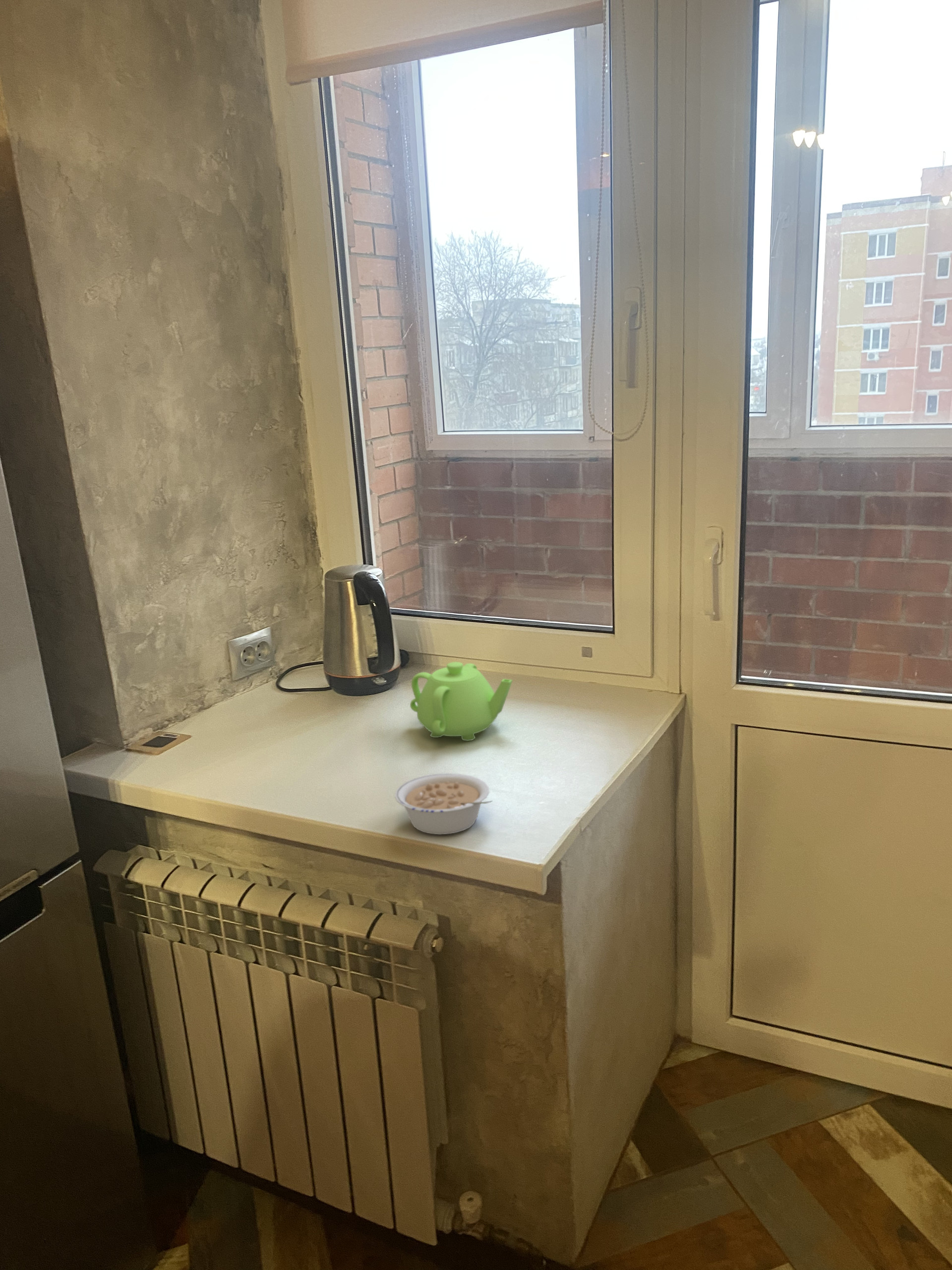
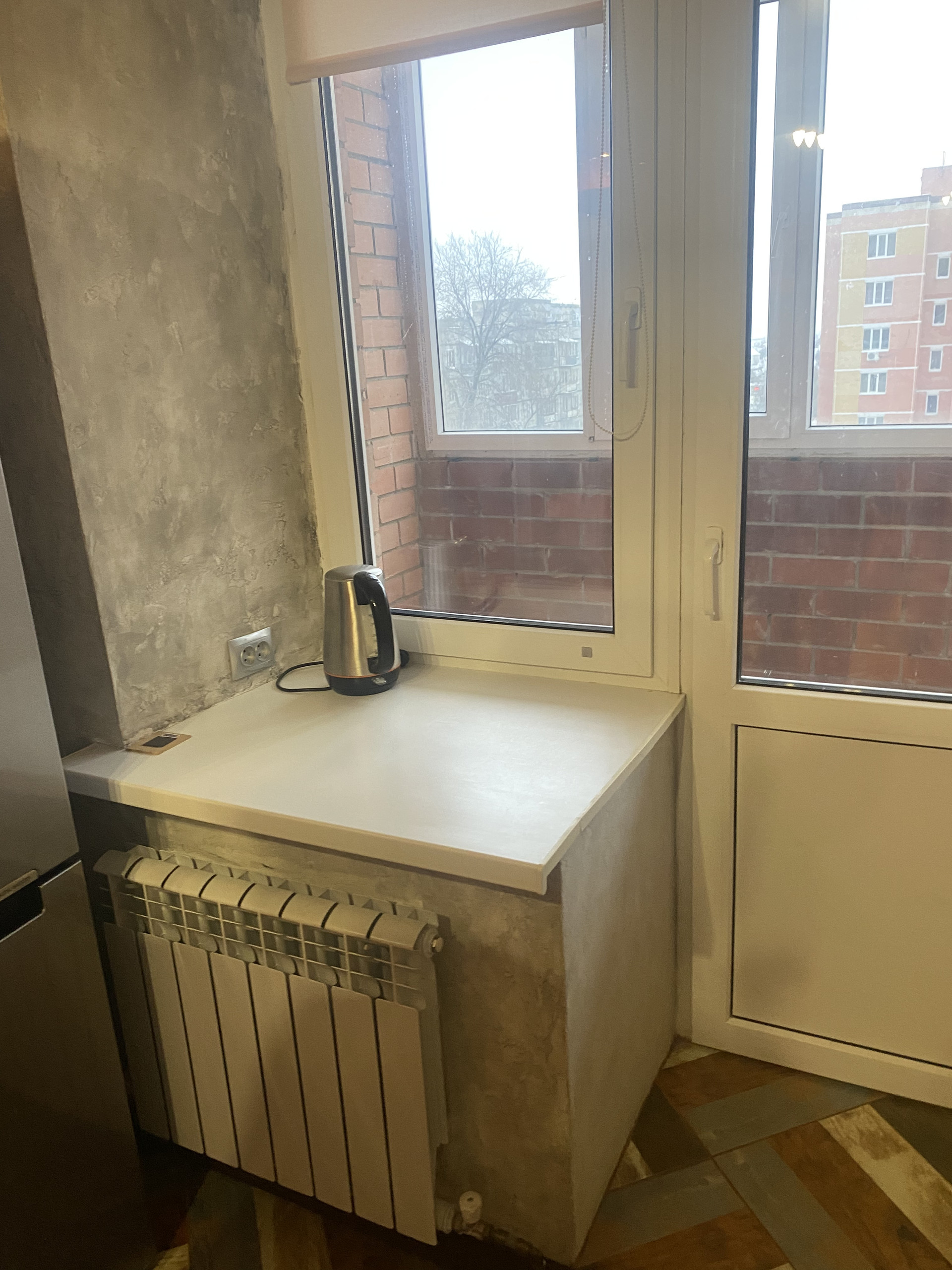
- teapot (459, 697)
- legume (446, 803)
